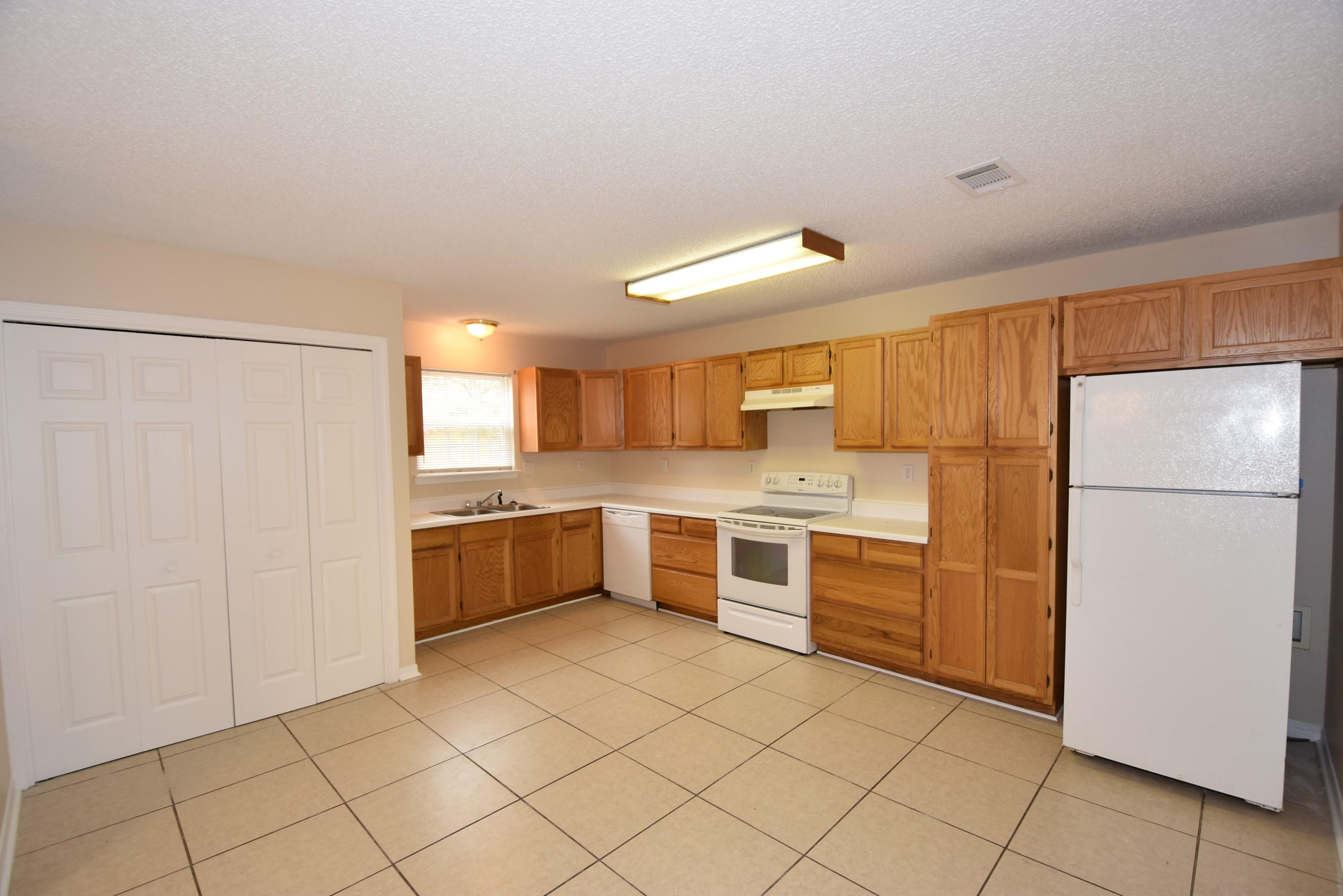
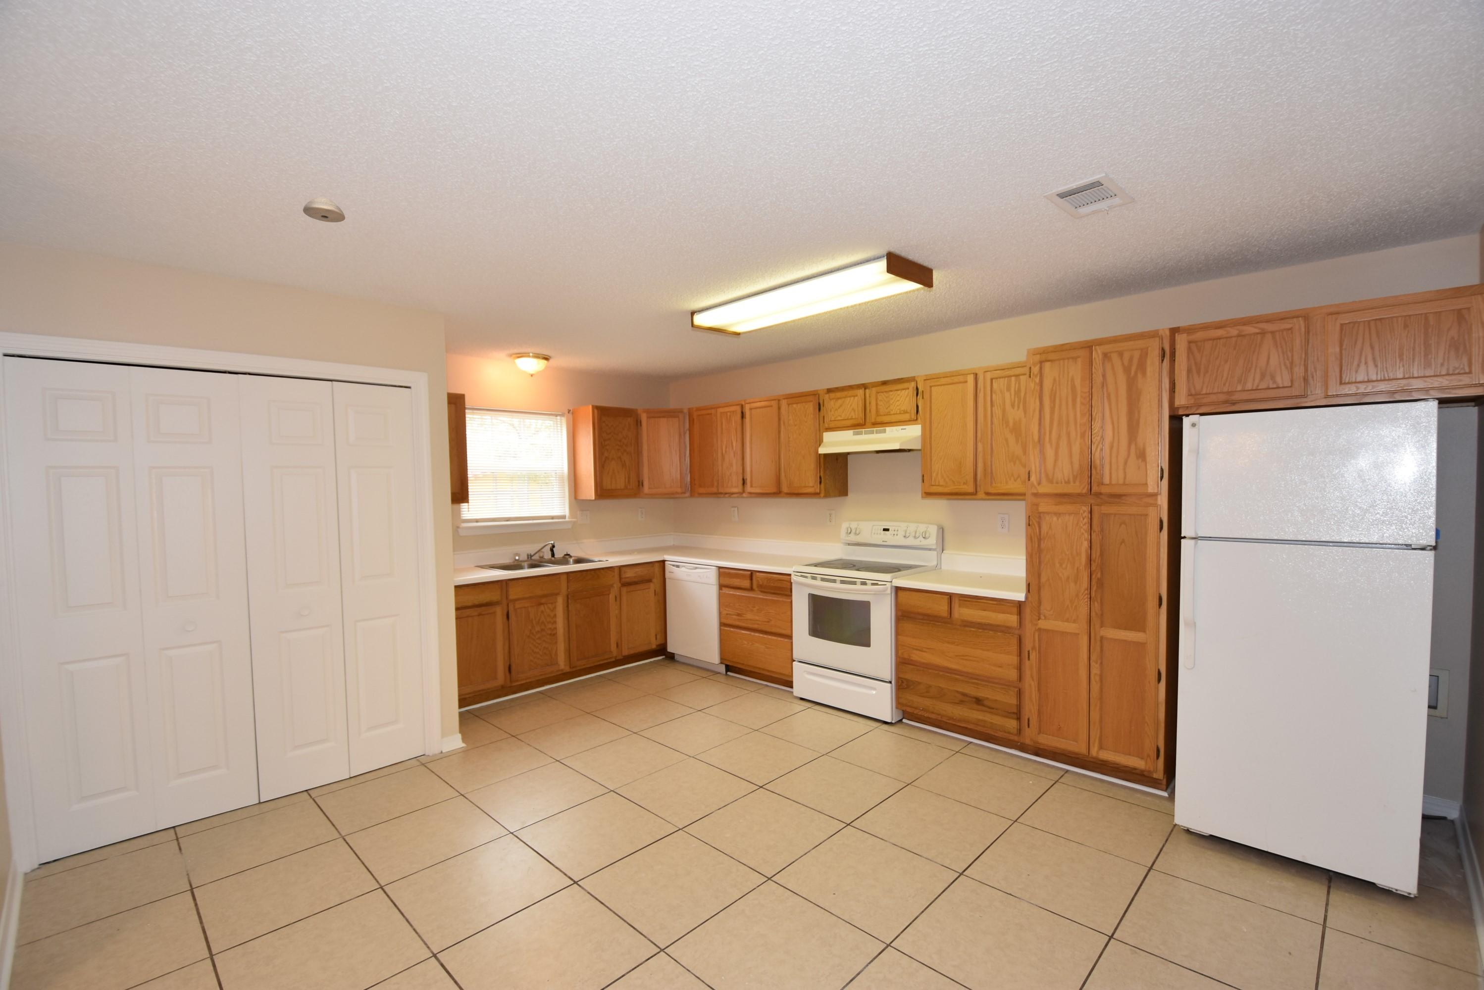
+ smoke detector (324, 208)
